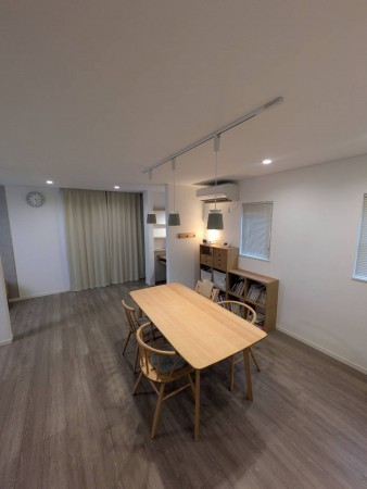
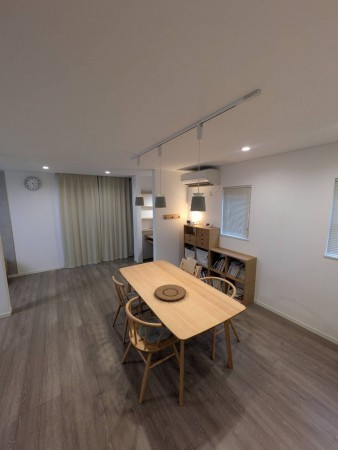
+ plate (170, 292)
